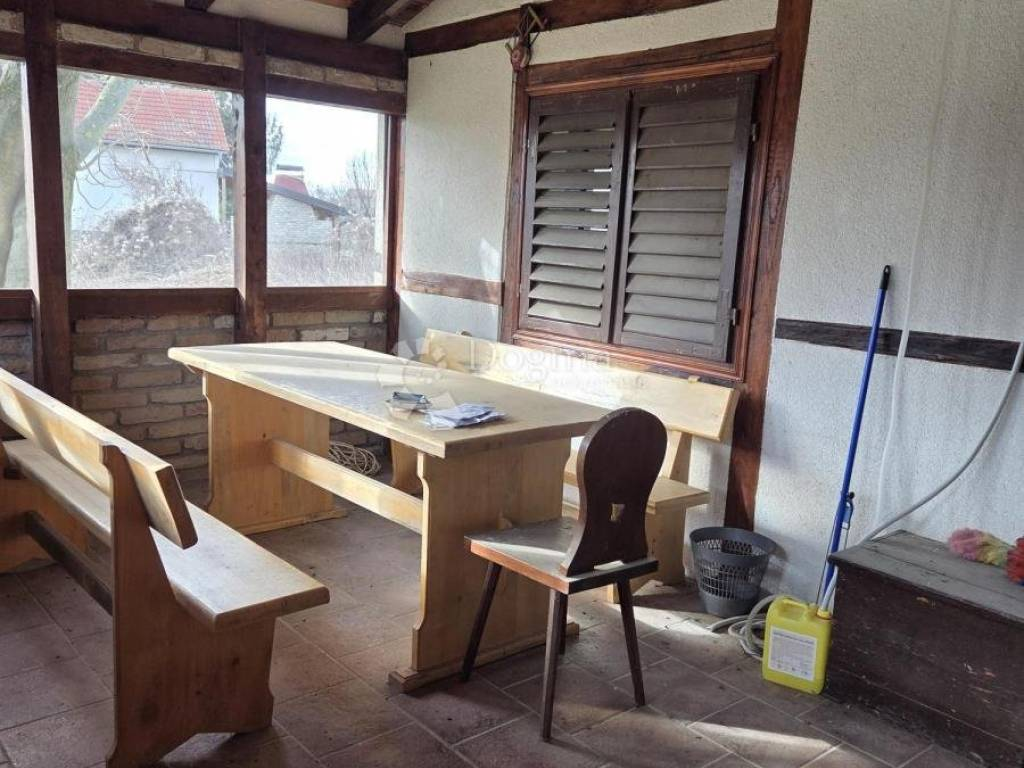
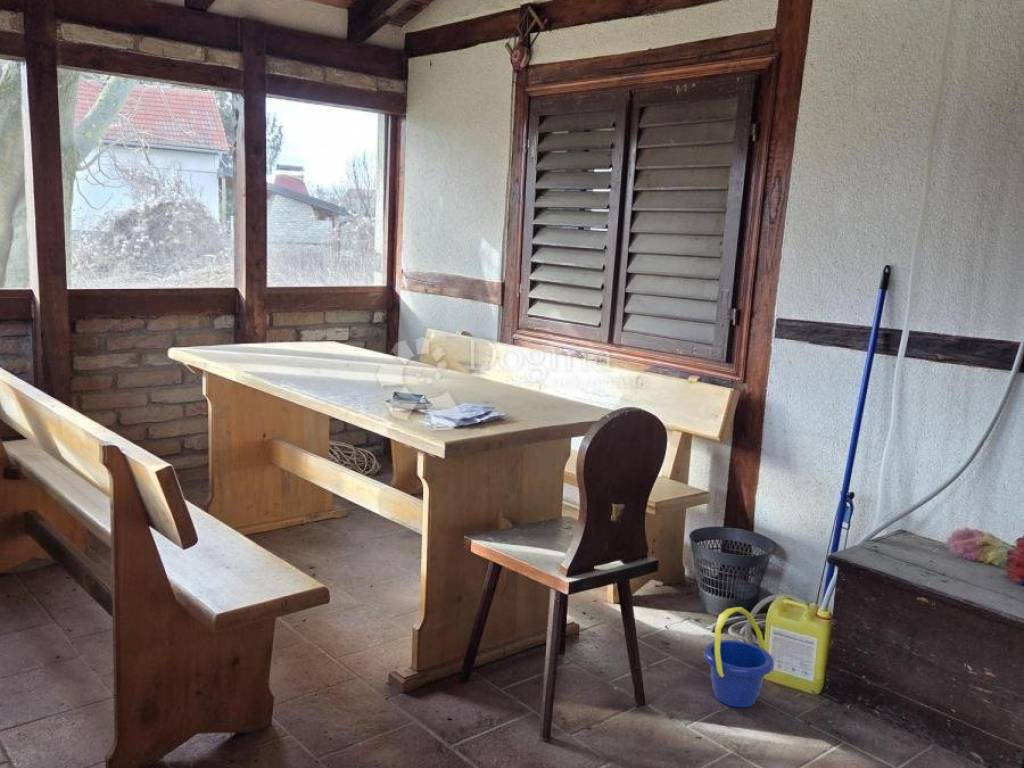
+ bucket (738, 655)
